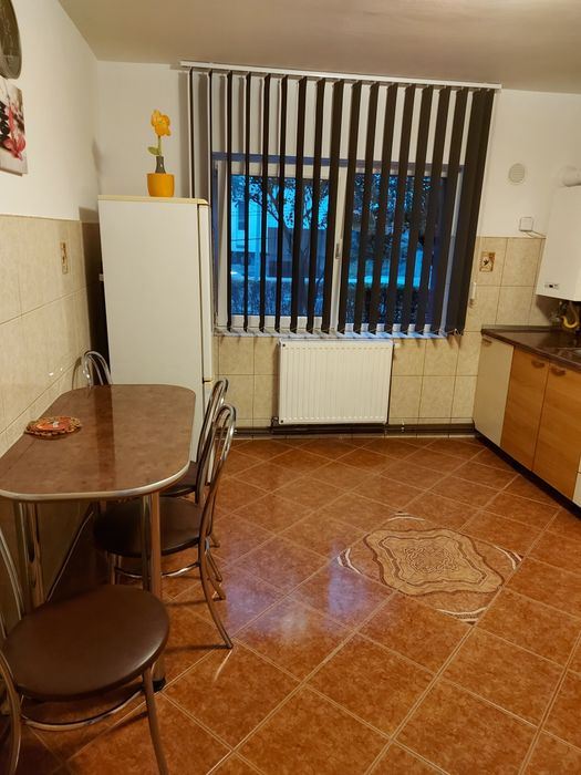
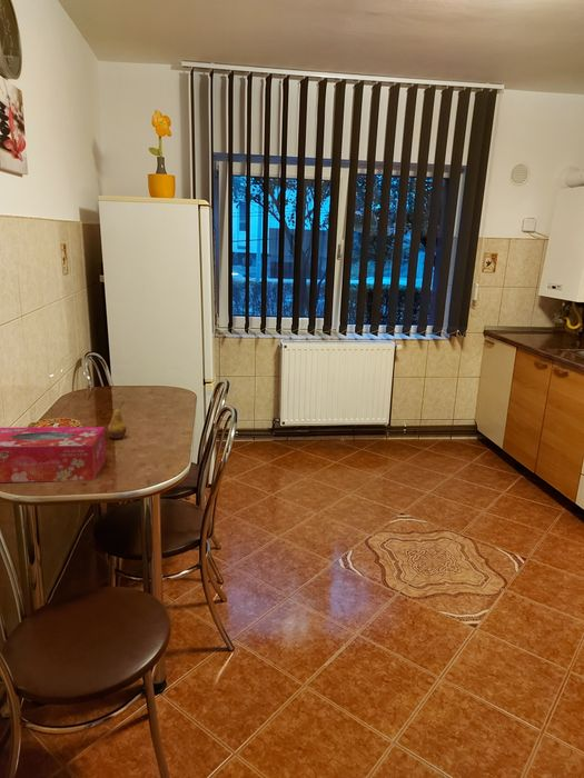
+ tissue box (44, 452)
+ fruit (116, 420)
